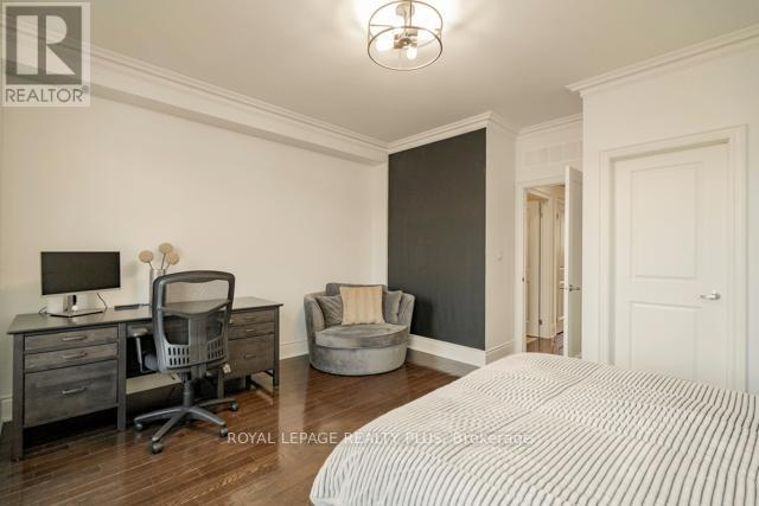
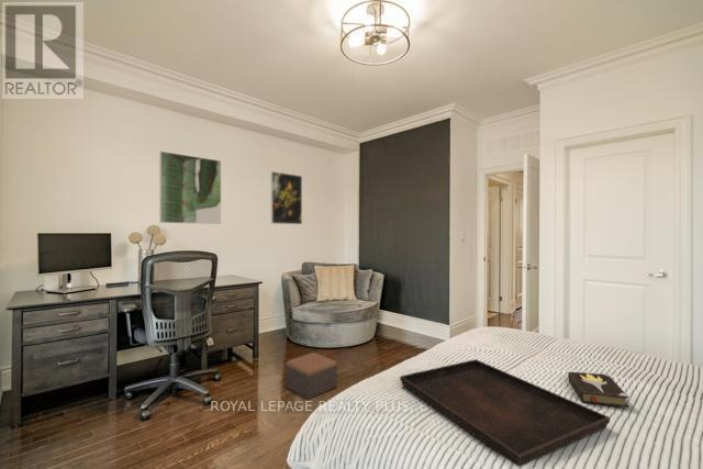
+ footstool (311, 372)
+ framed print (287, 199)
+ hardback book (595, 387)
+ serving tray (491, 399)
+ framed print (191, 189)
